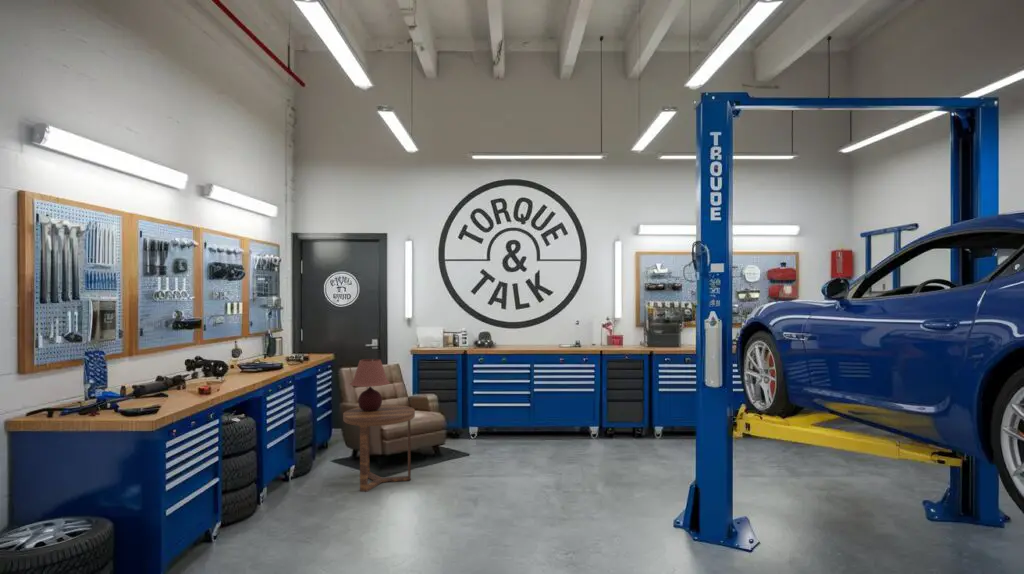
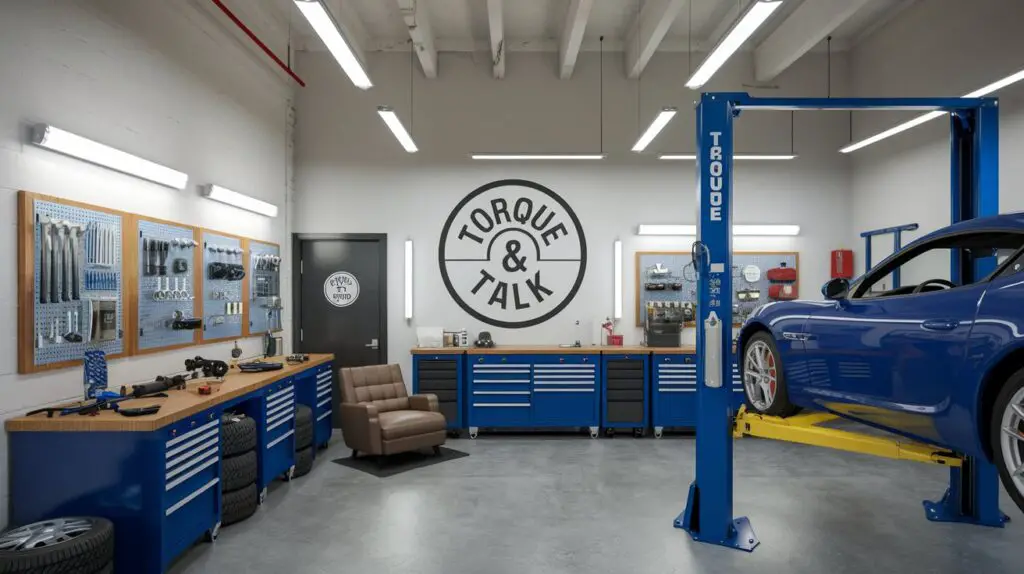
- side table (368, 446)
- table lamp (370, 384)
